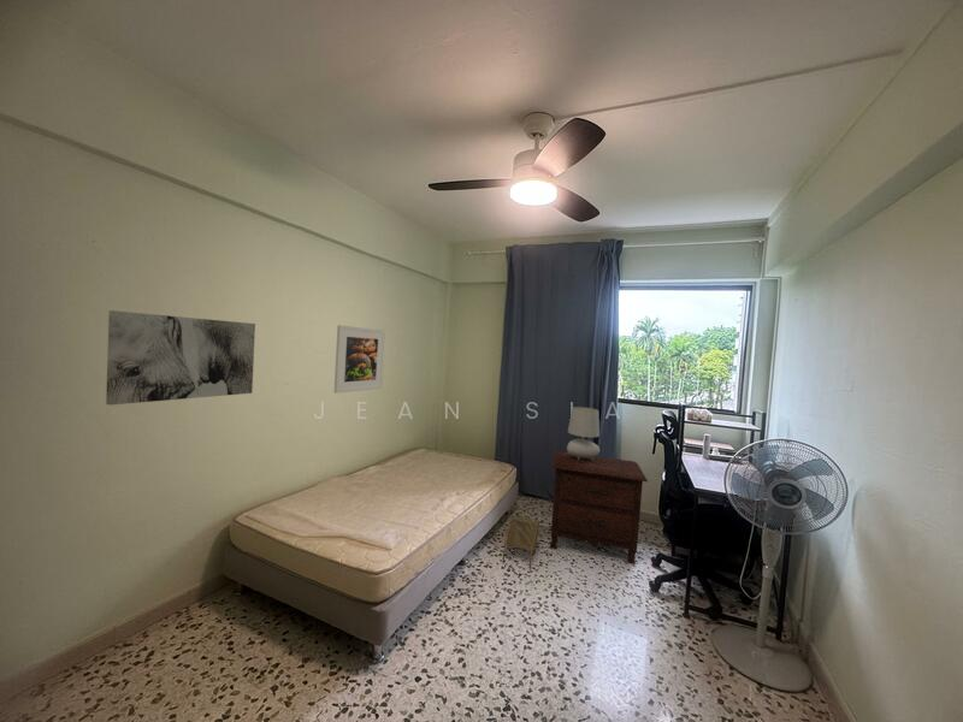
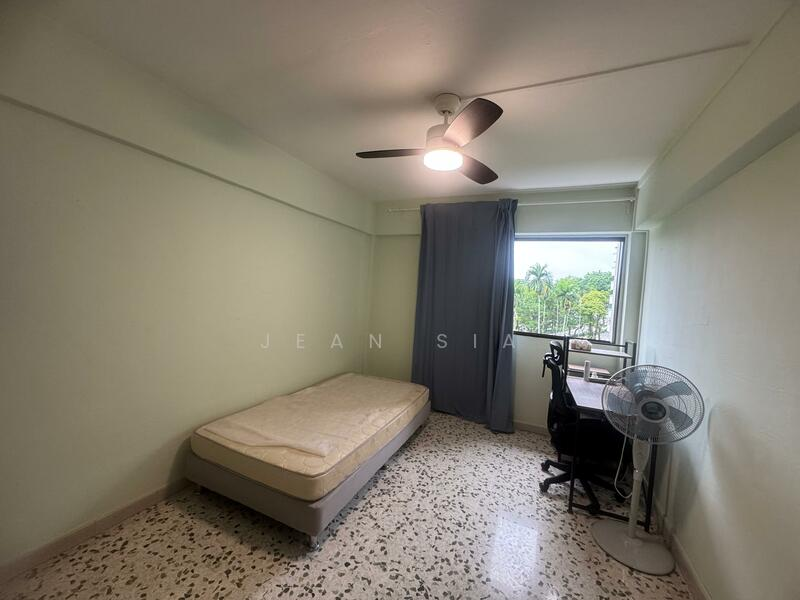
- wall art (190, 357)
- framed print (361, 359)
- nightstand (593, 503)
- table lamp (584, 433)
- bag (522, 533)
